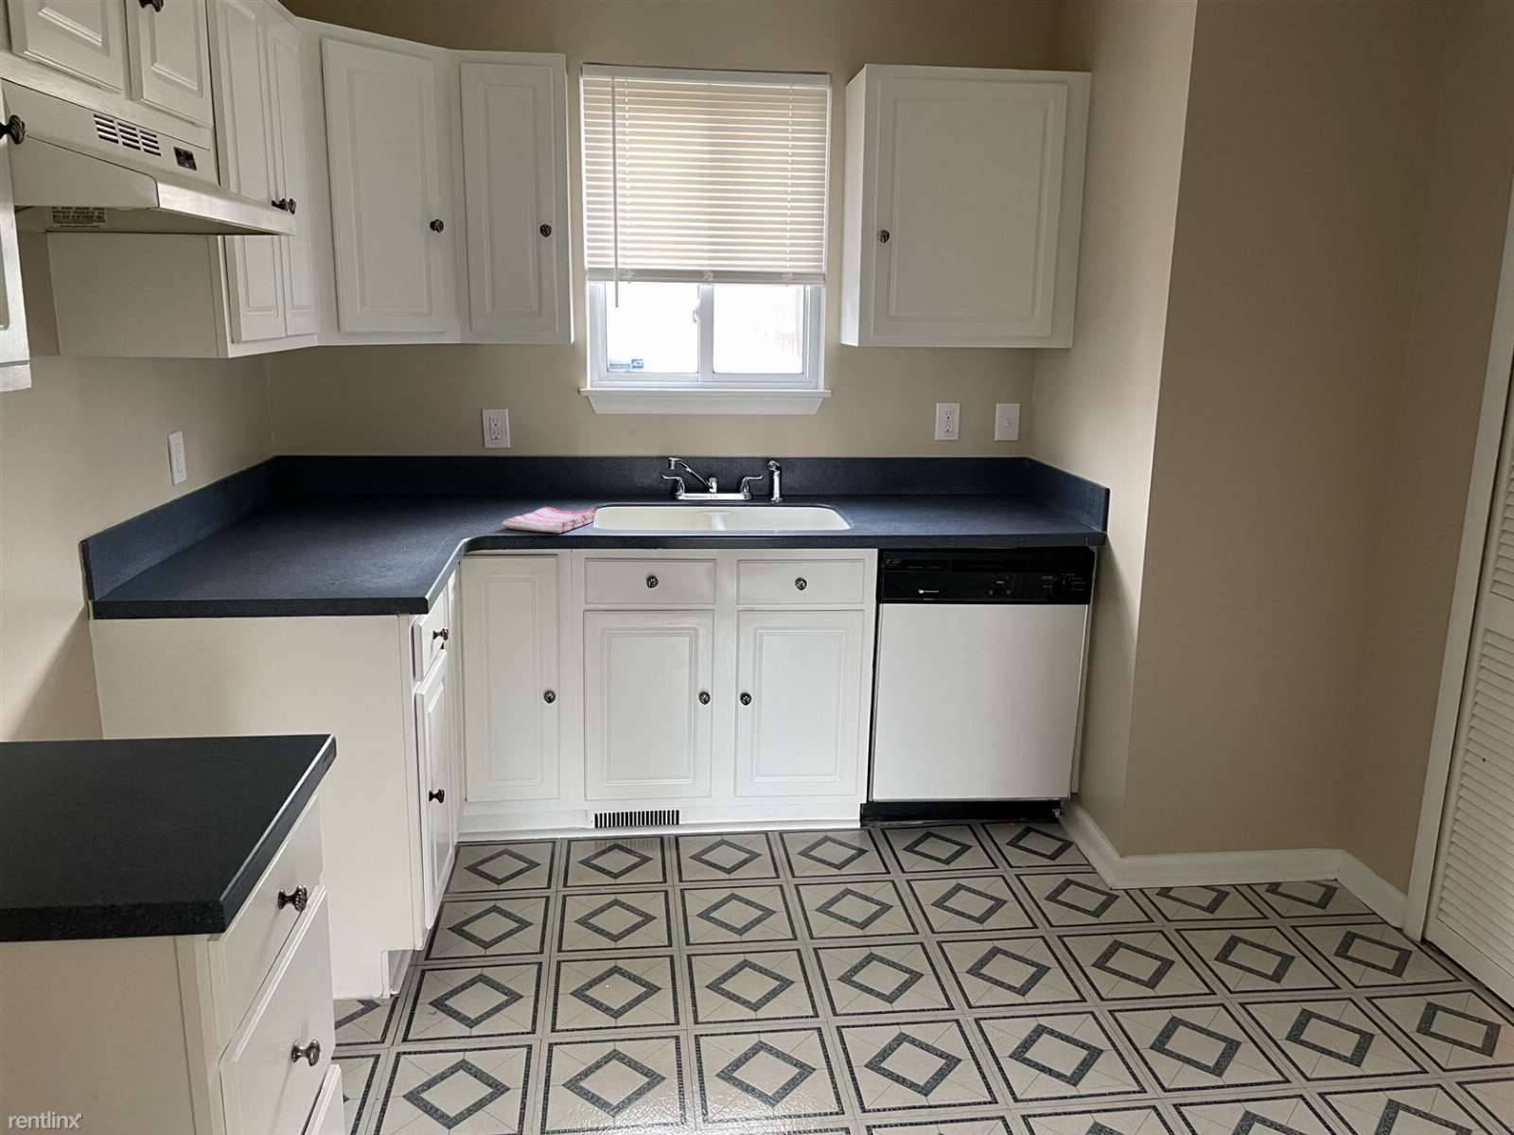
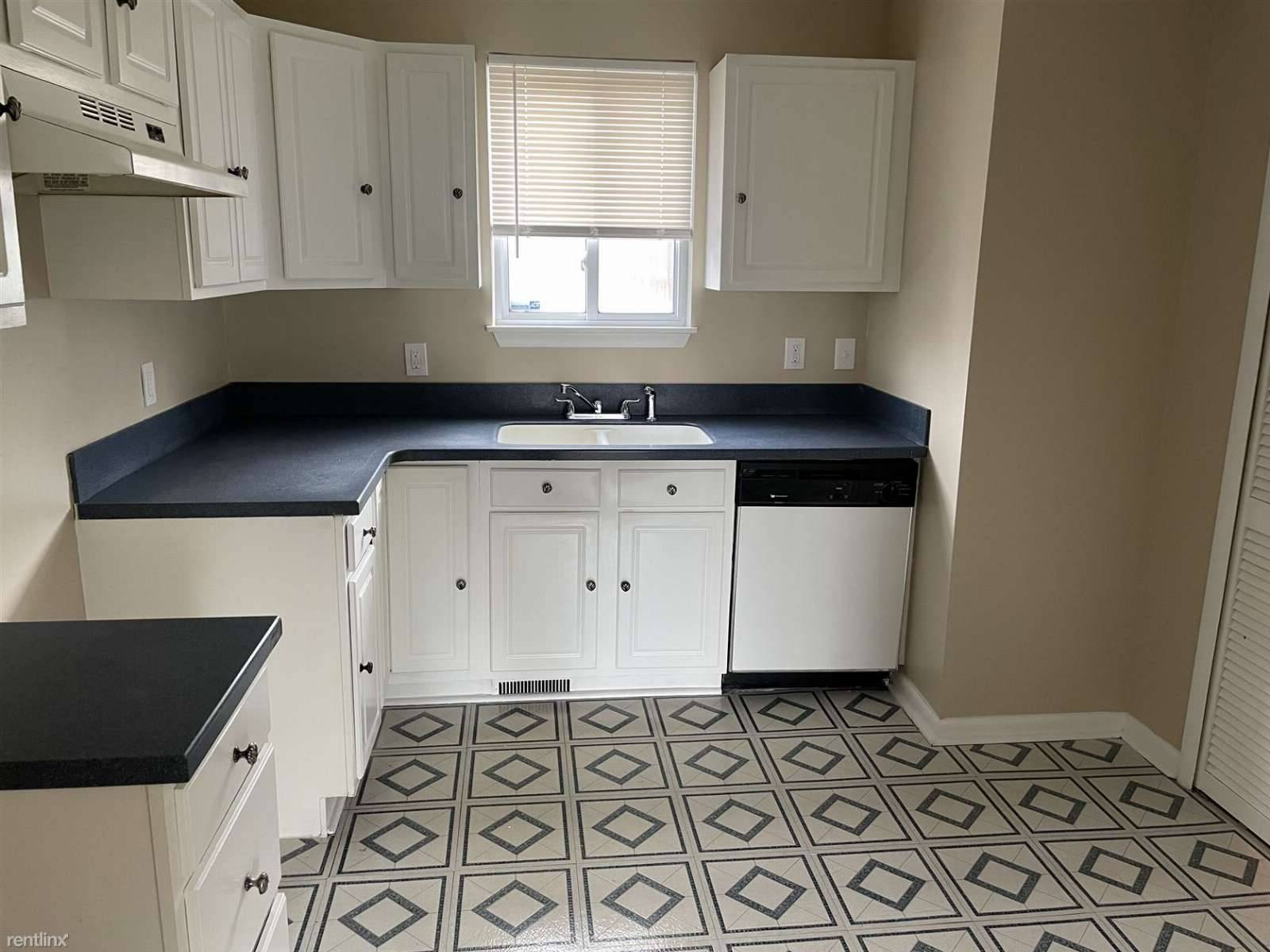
- dish towel (550, 519)
